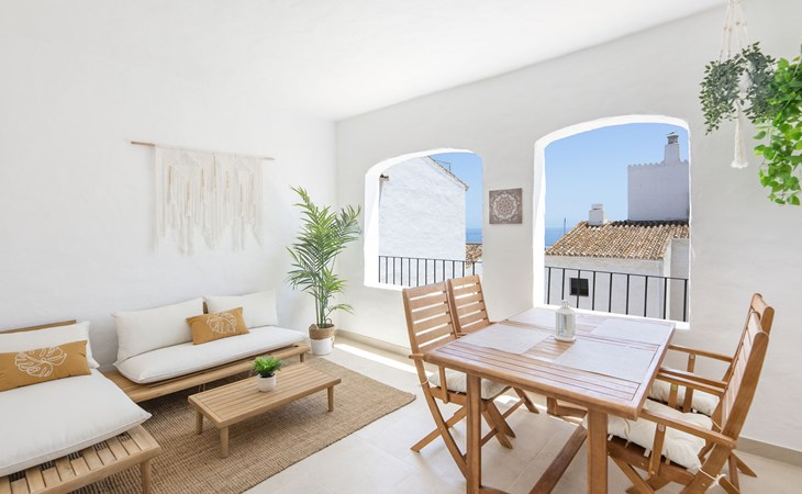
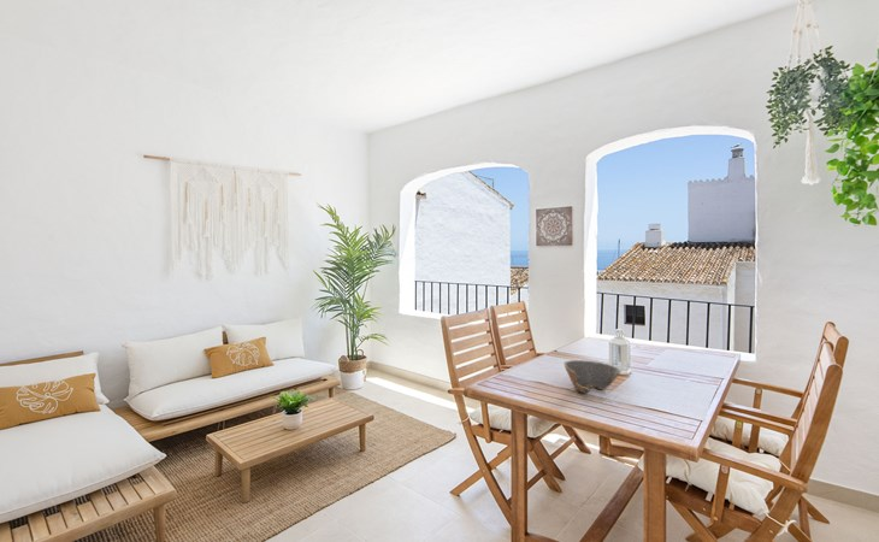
+ bowl (590, 376)
